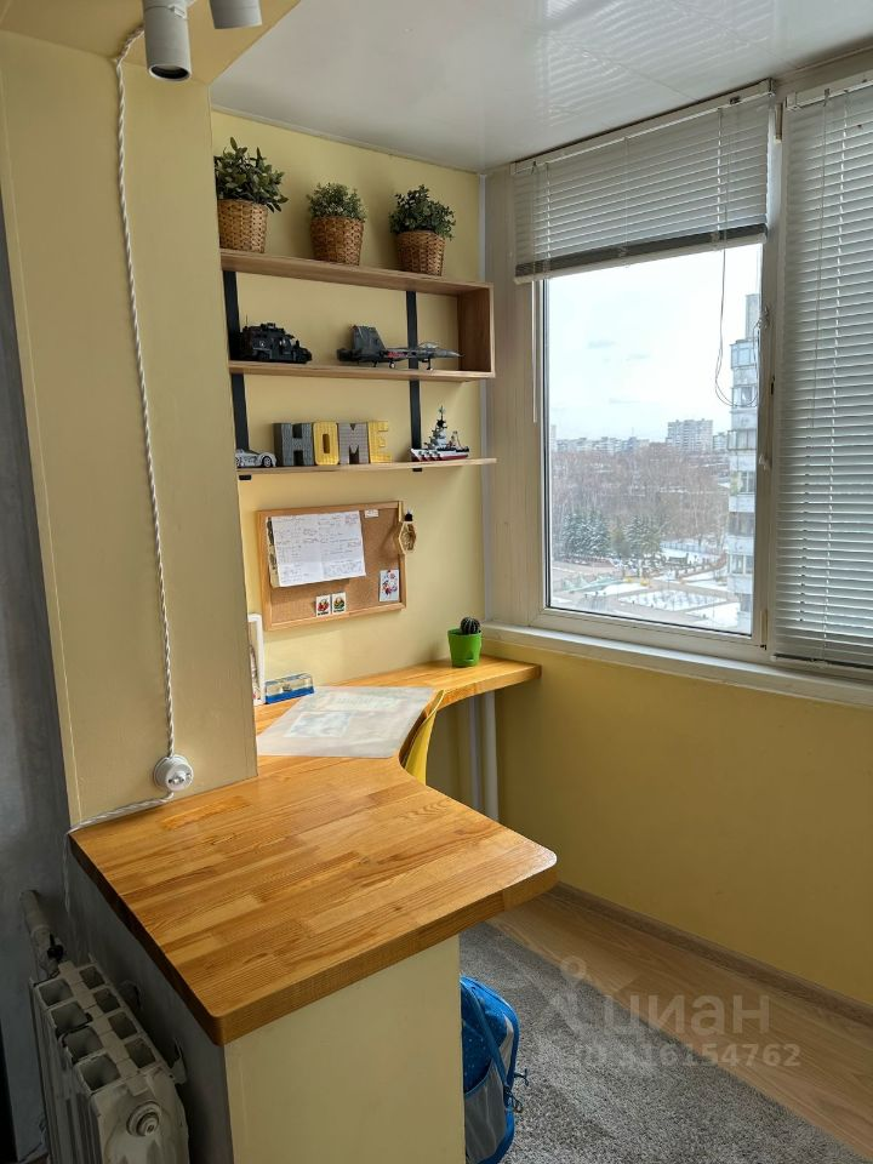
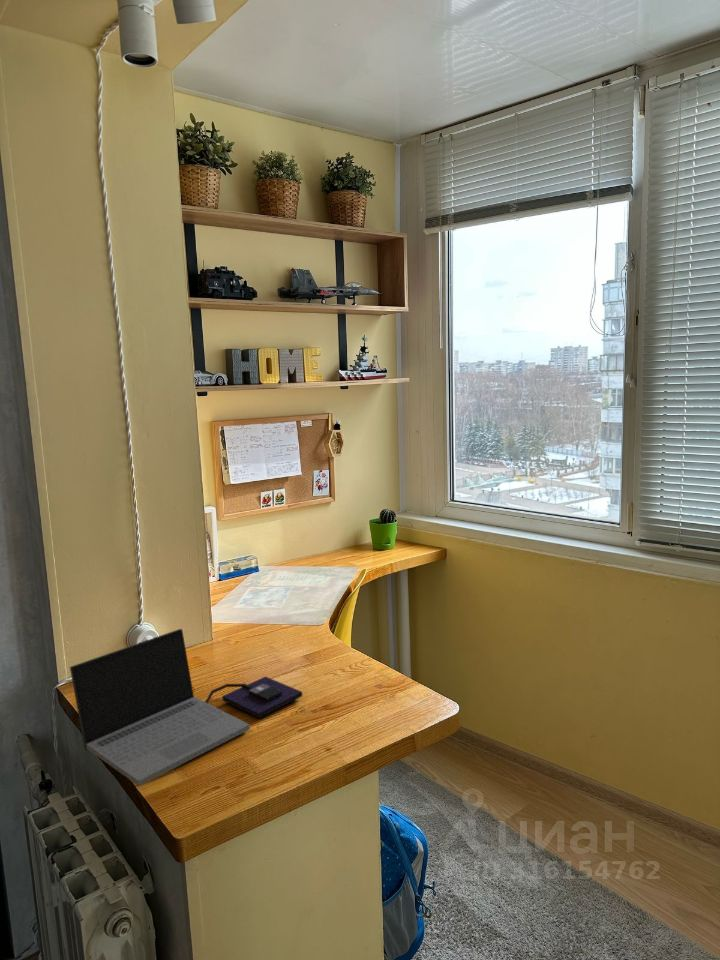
+ laptop computer (191, 684)
